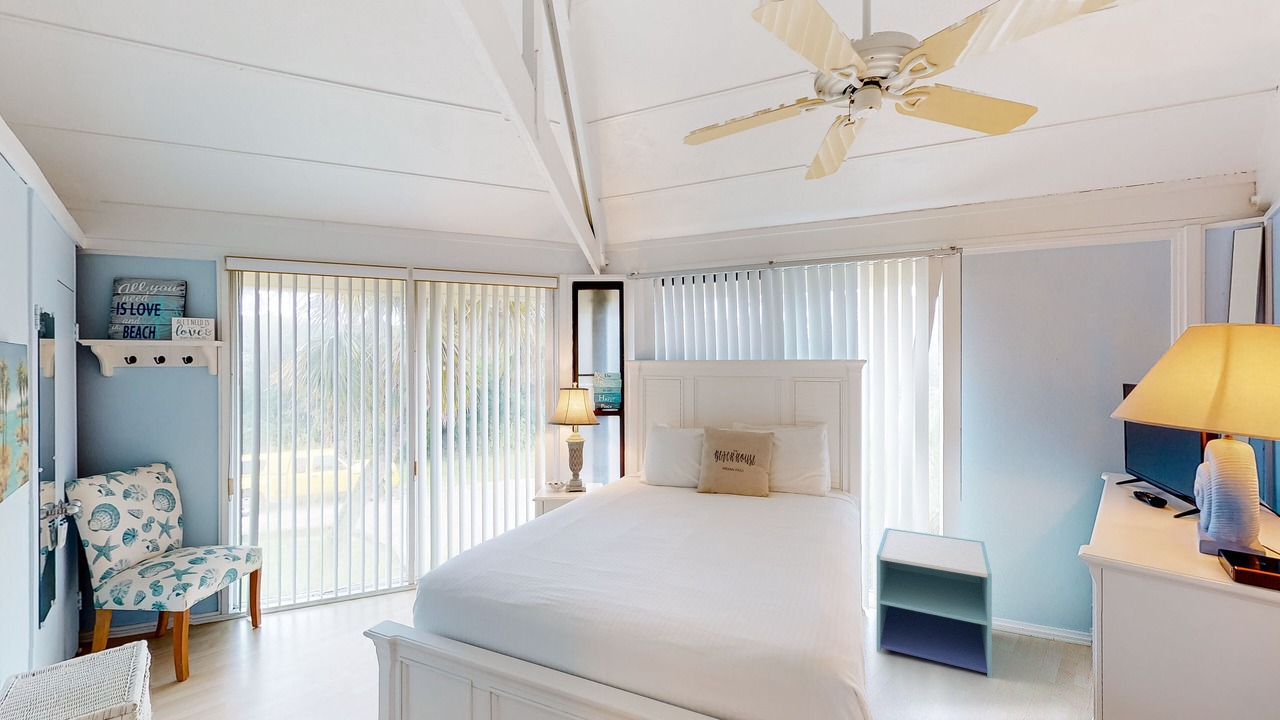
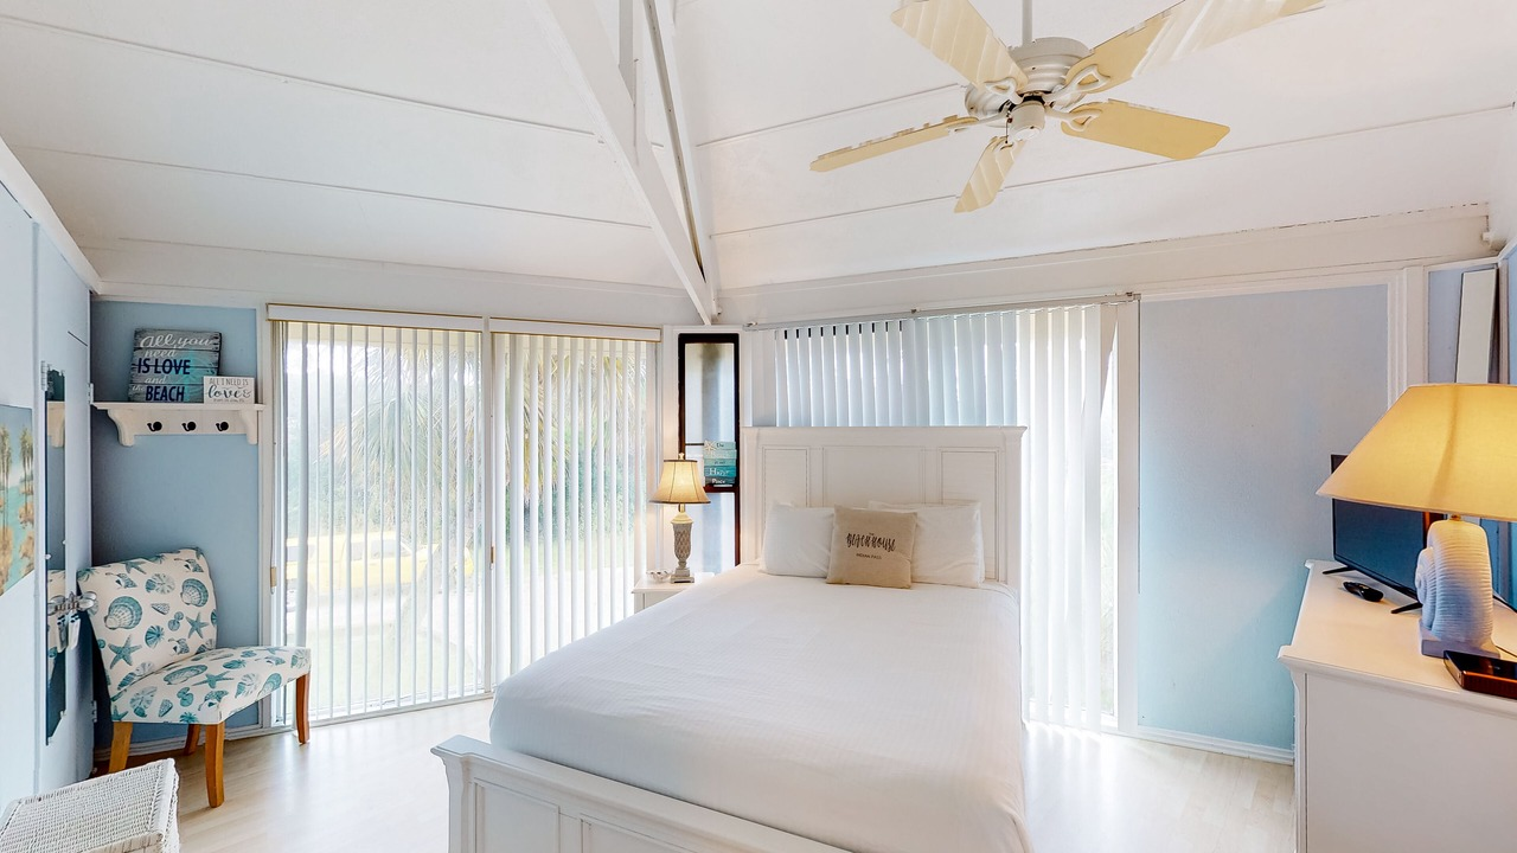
- nightstand (932, 594)
